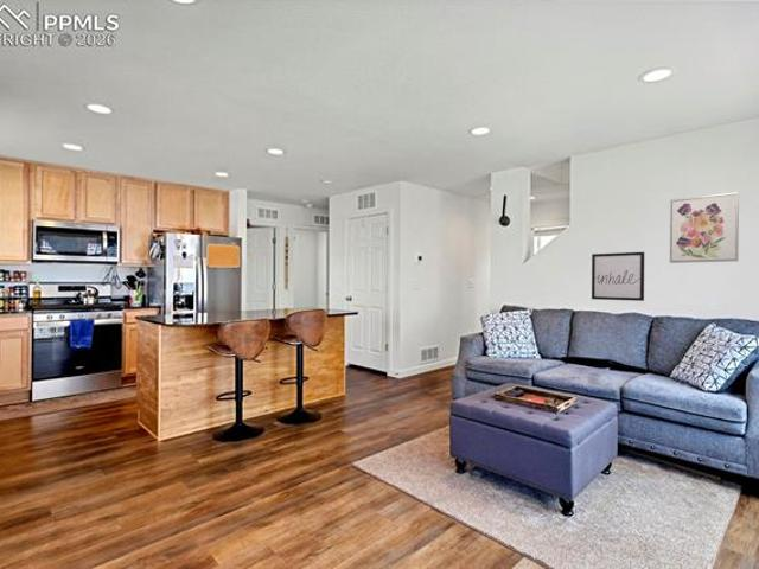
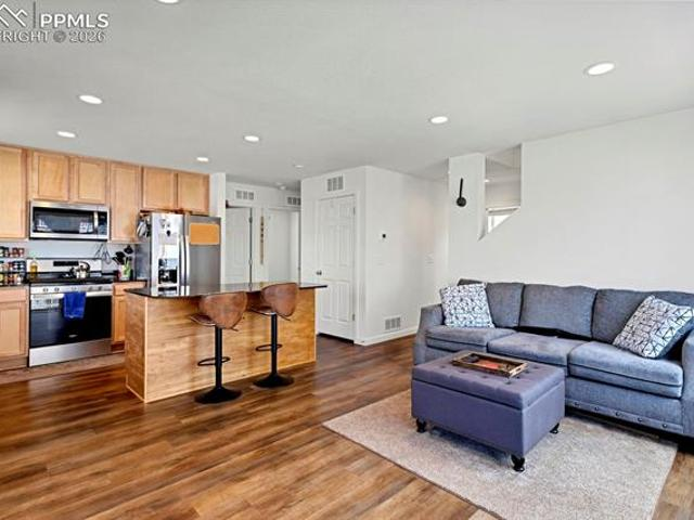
- wall art (702, 229)
- wall art (617, 276)
